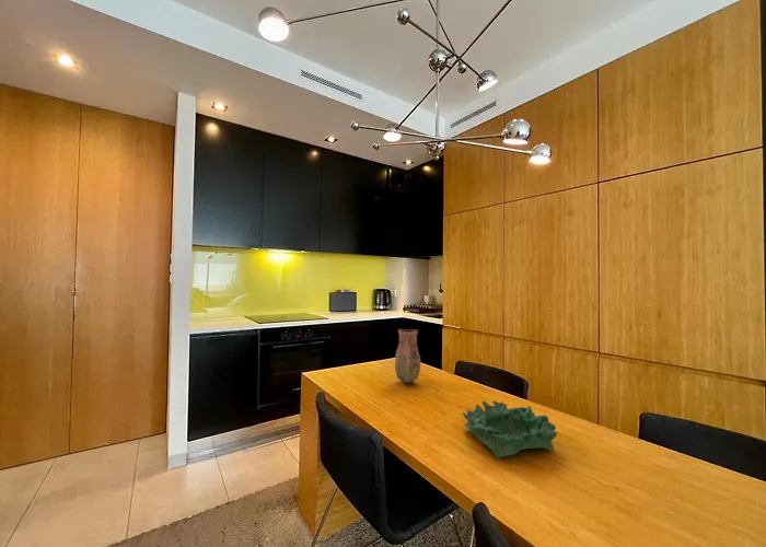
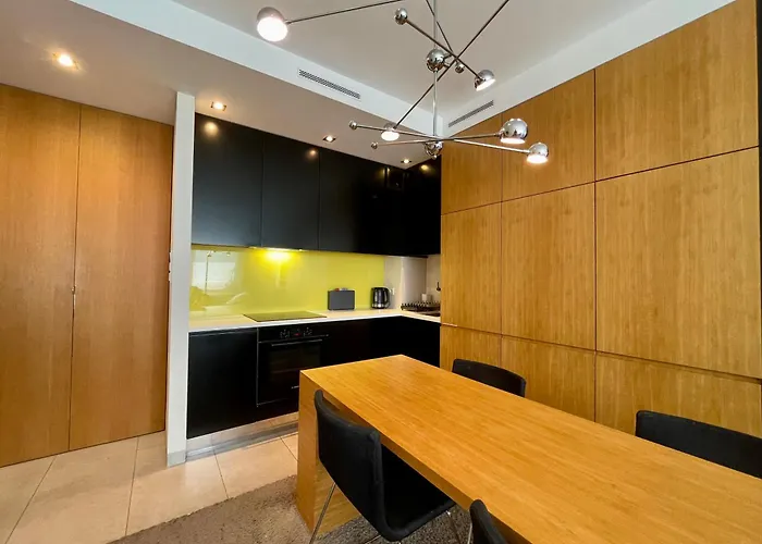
- decorative bowl (506, 427)
- vase (407, 357)
